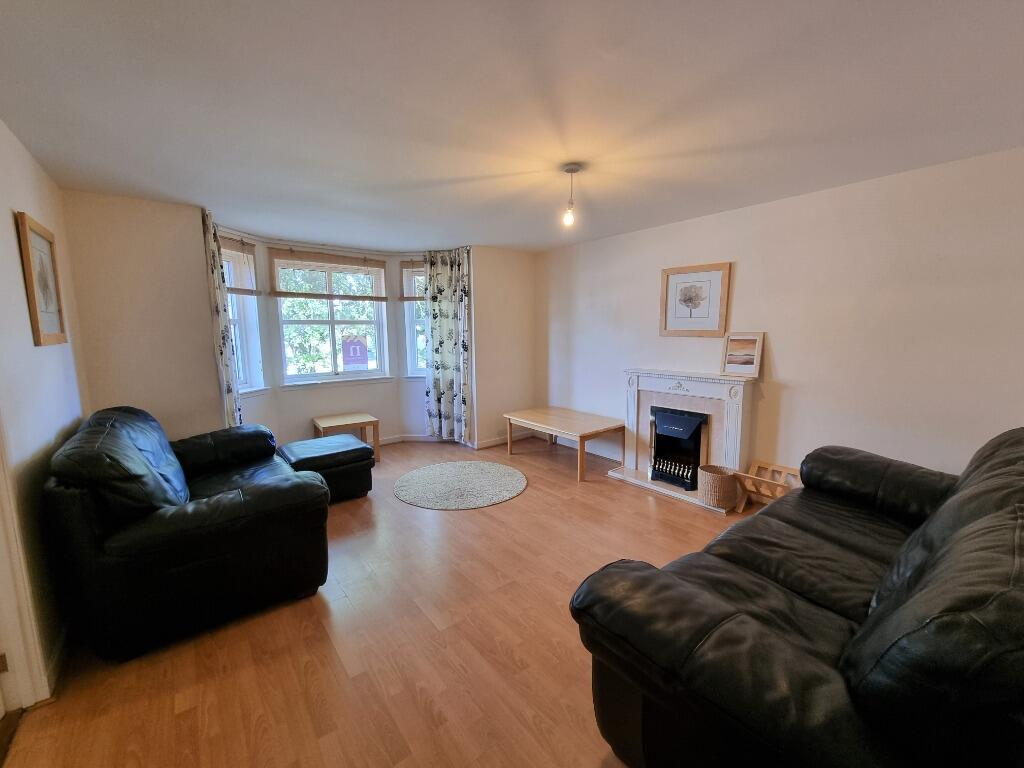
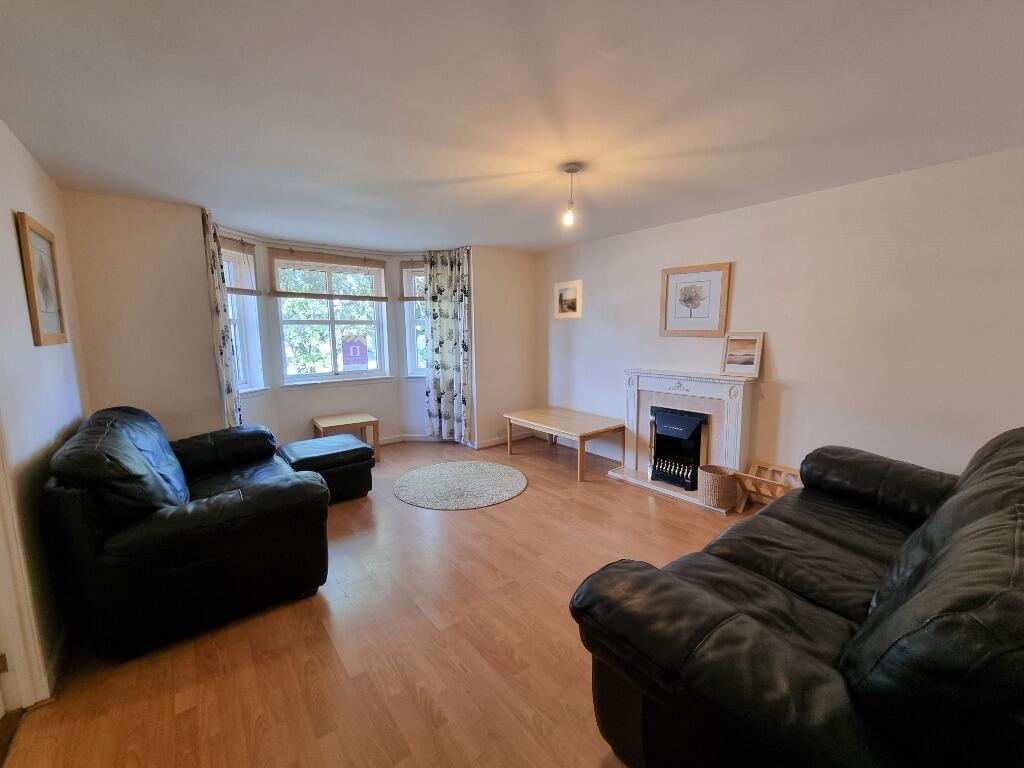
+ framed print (567, 300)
